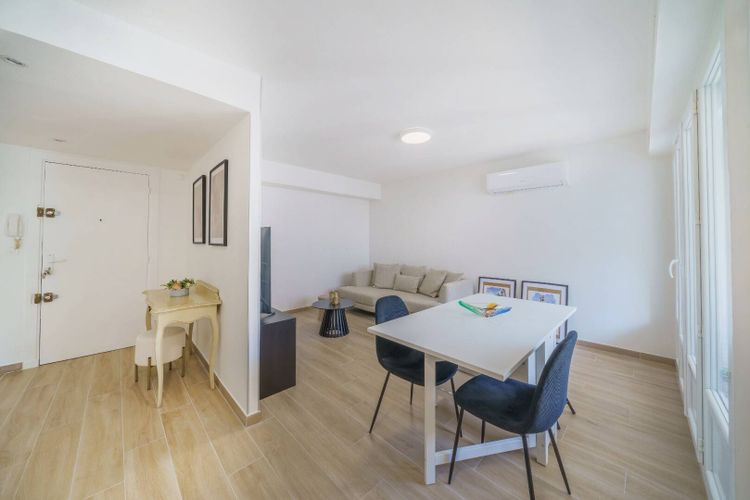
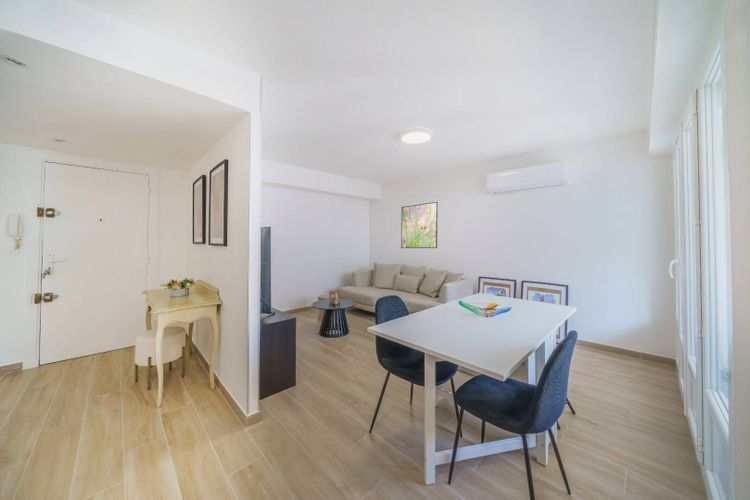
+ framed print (418, 226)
